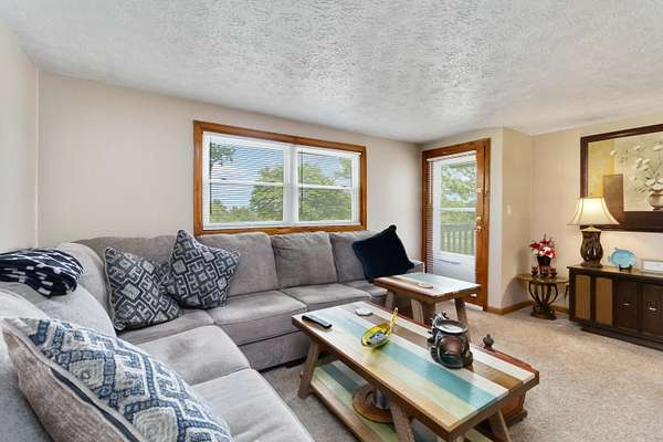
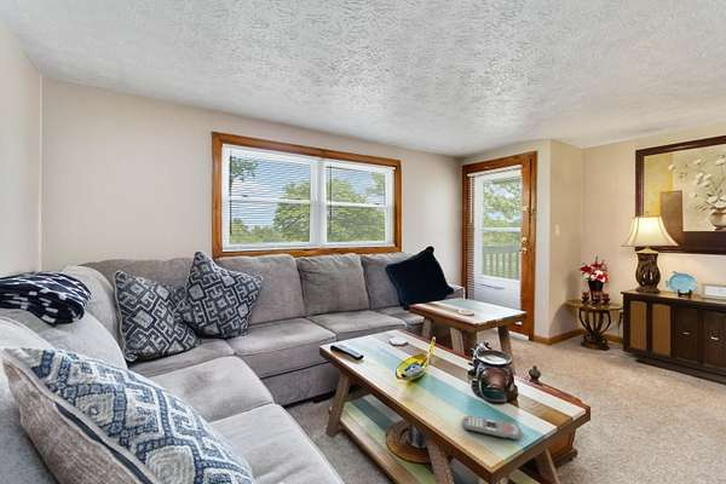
+ remote control (490, 427)
